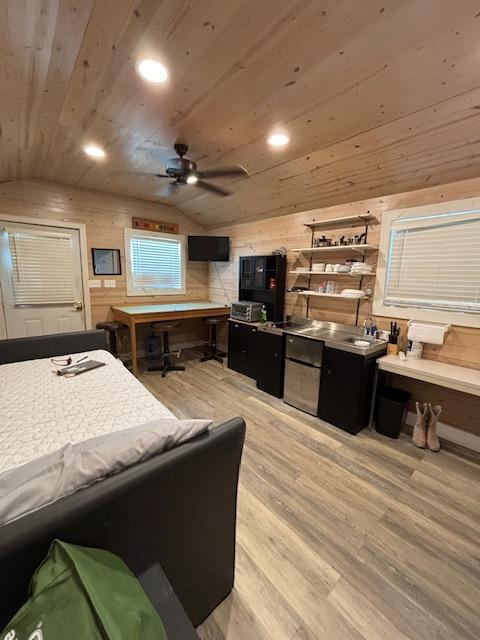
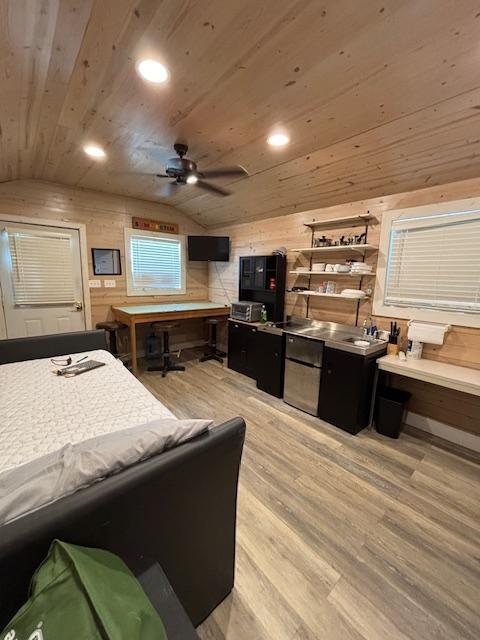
- boots (427, 424)
